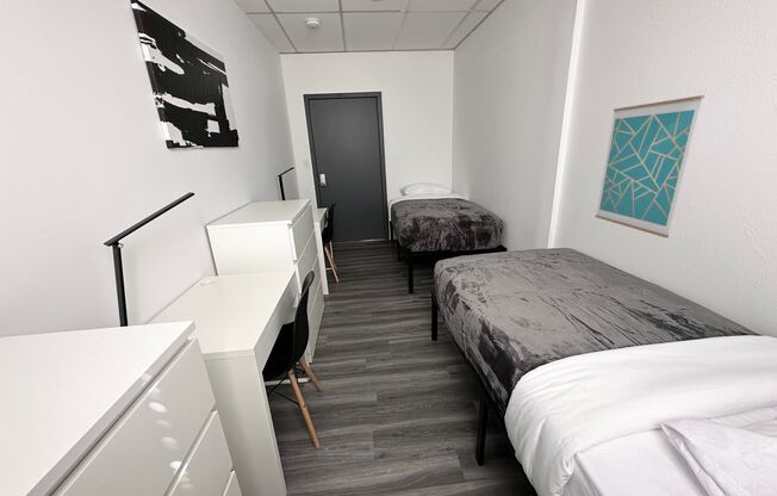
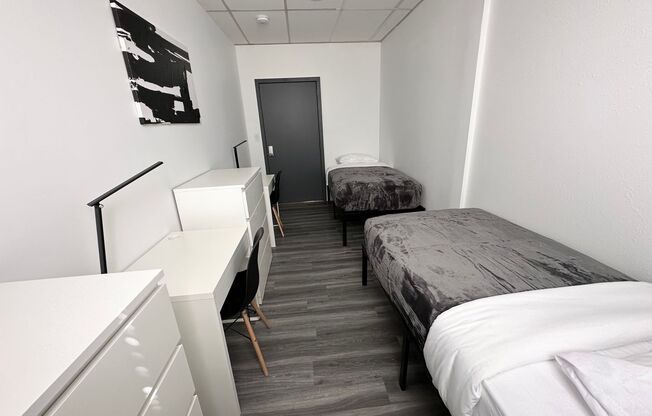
- wall art (639, 168)
